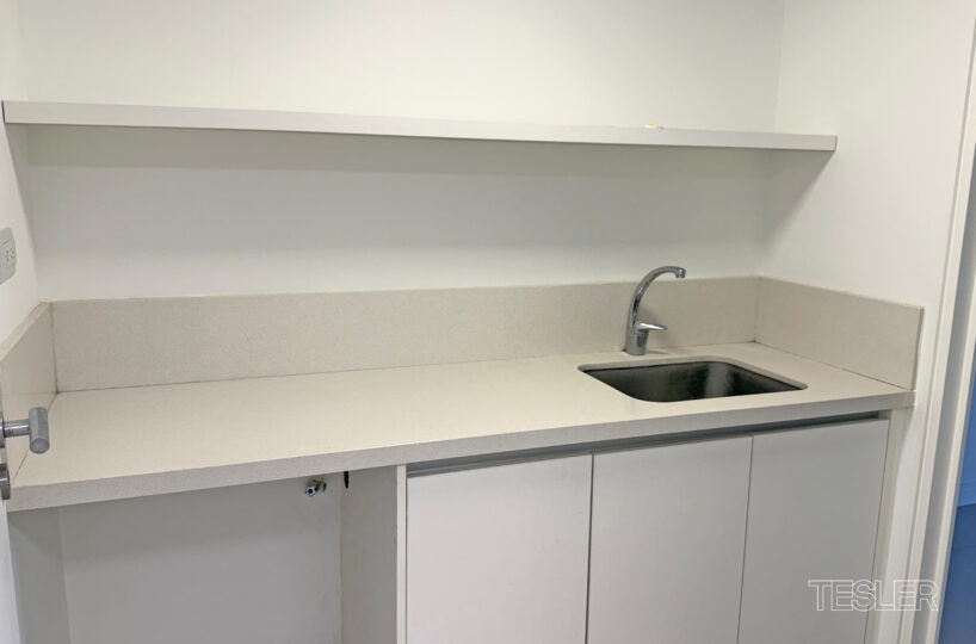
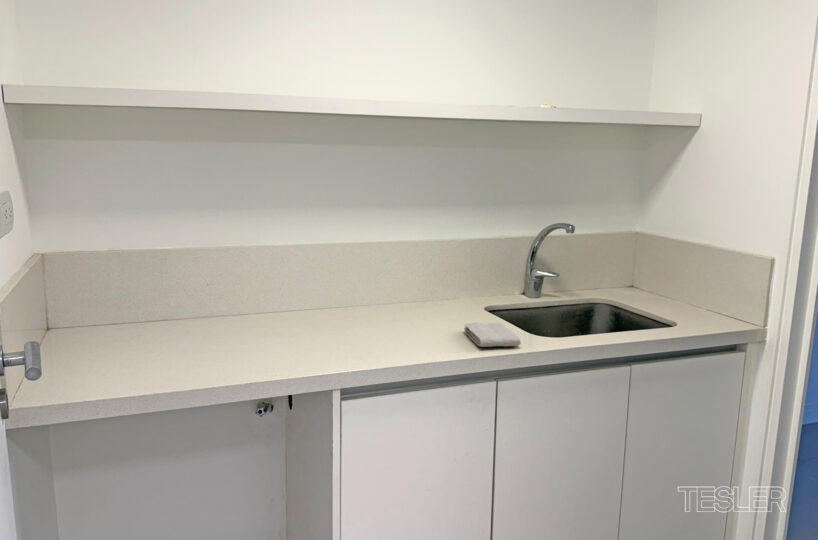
+ washcloth (490, 333)
